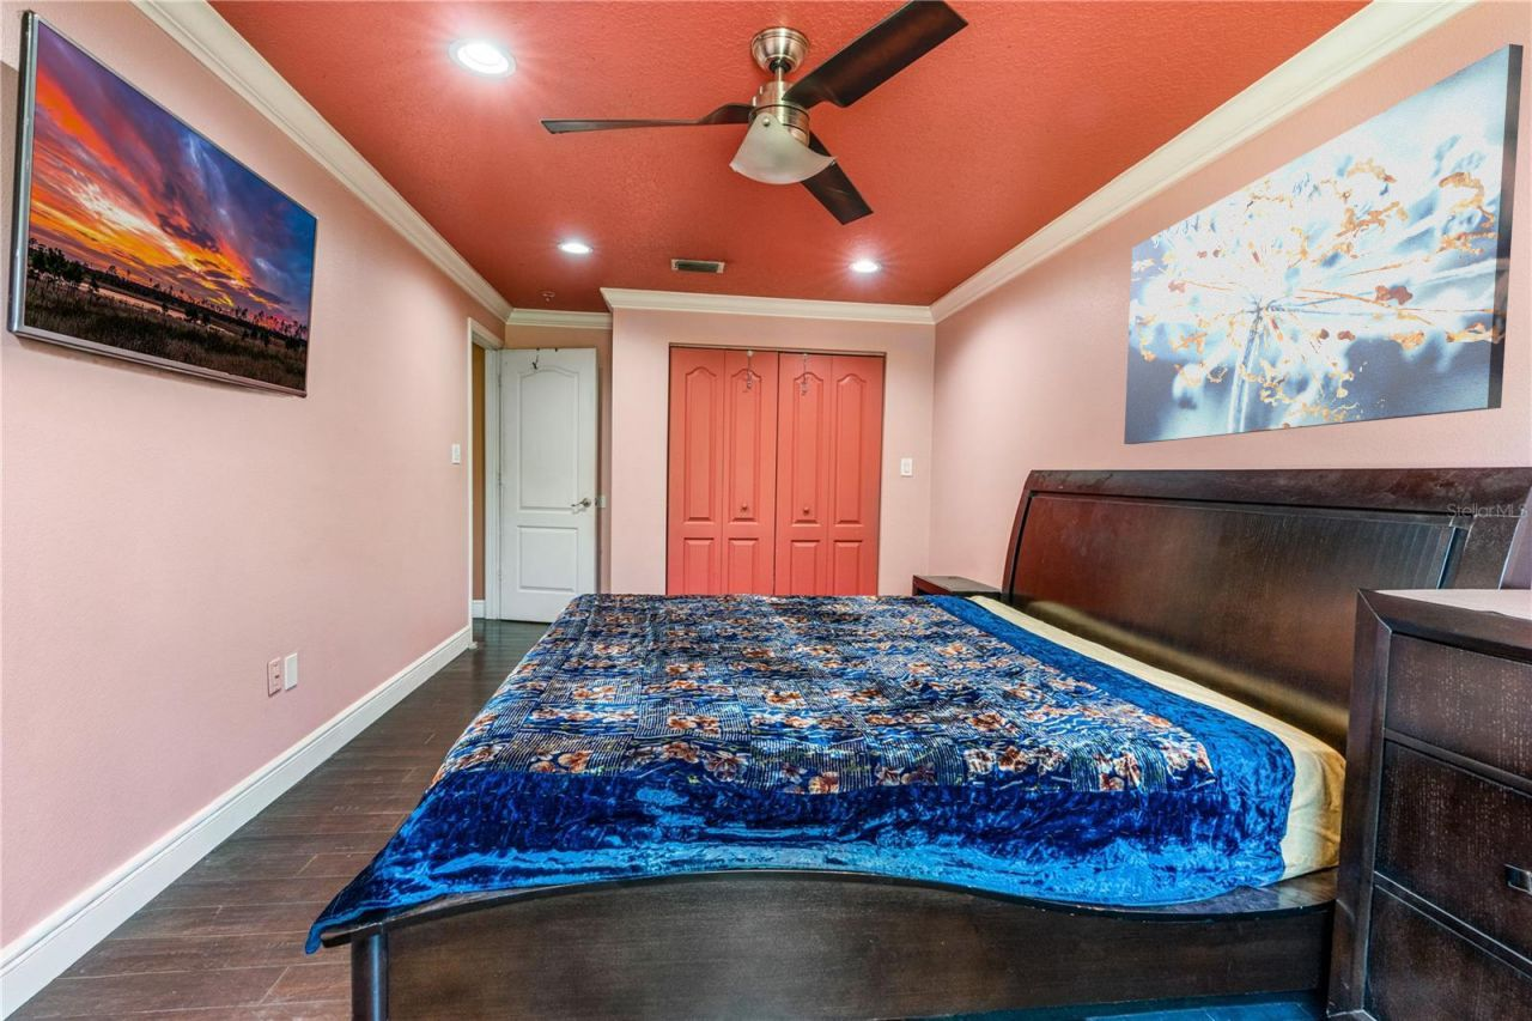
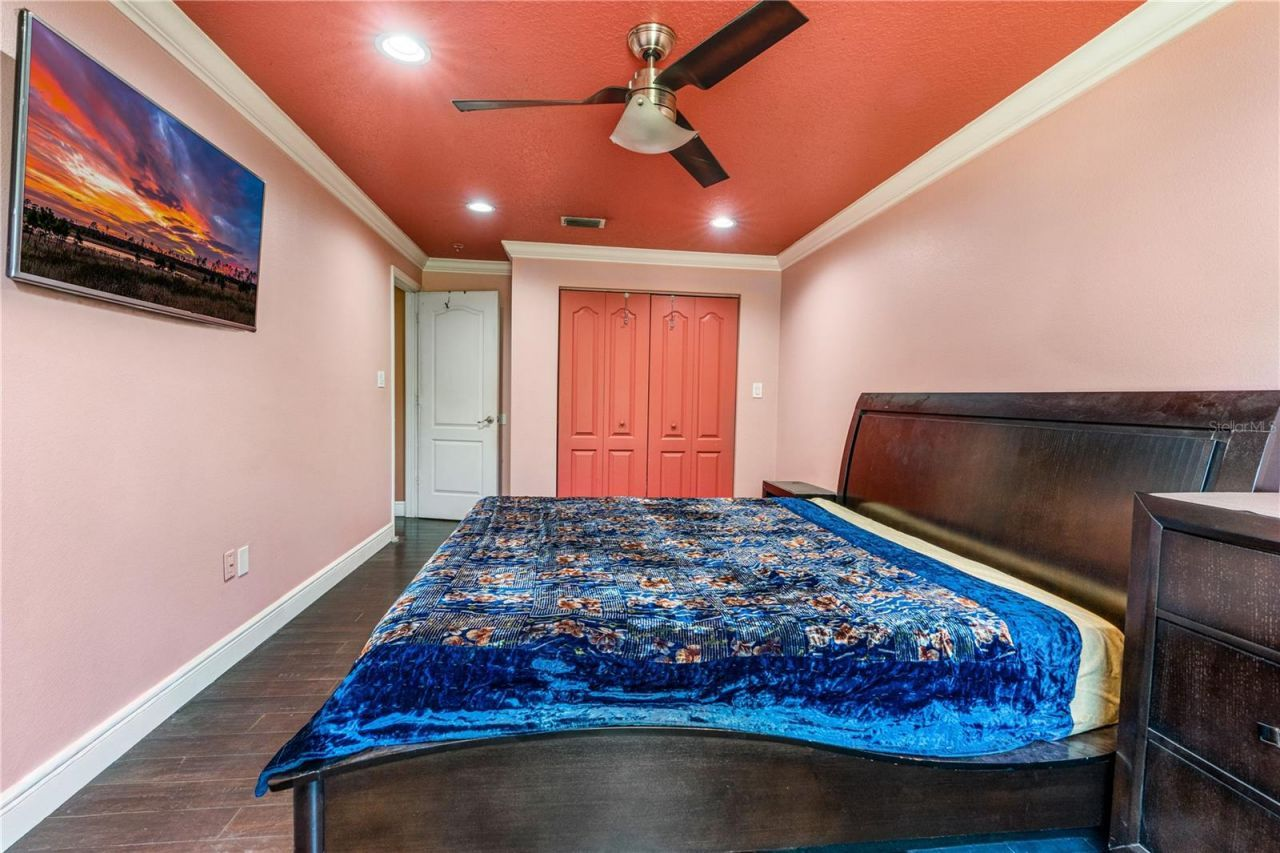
- wall art (1263, 304)
